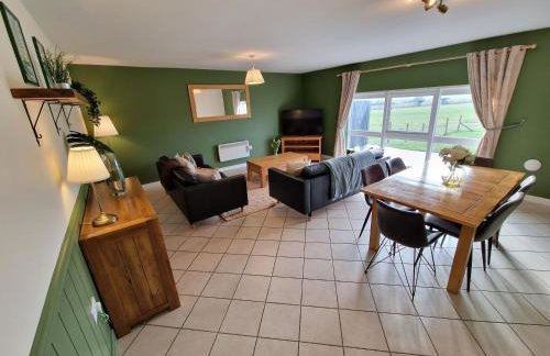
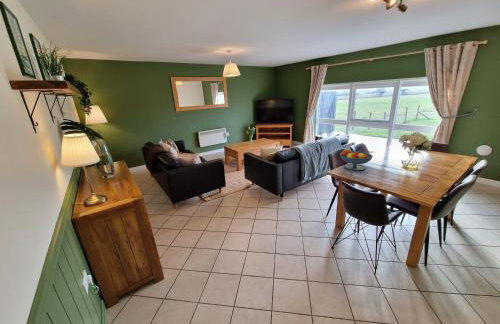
+ fruit bowl (355, 158)
